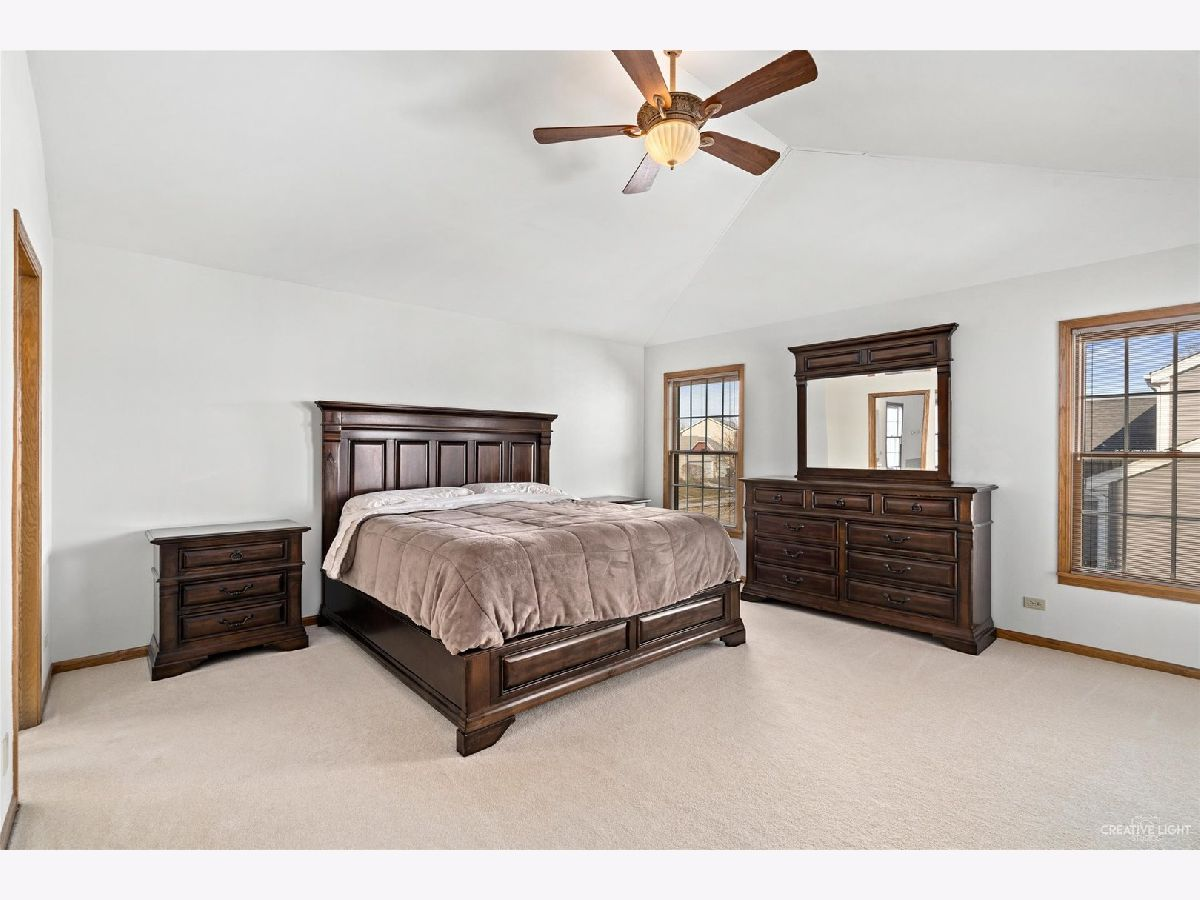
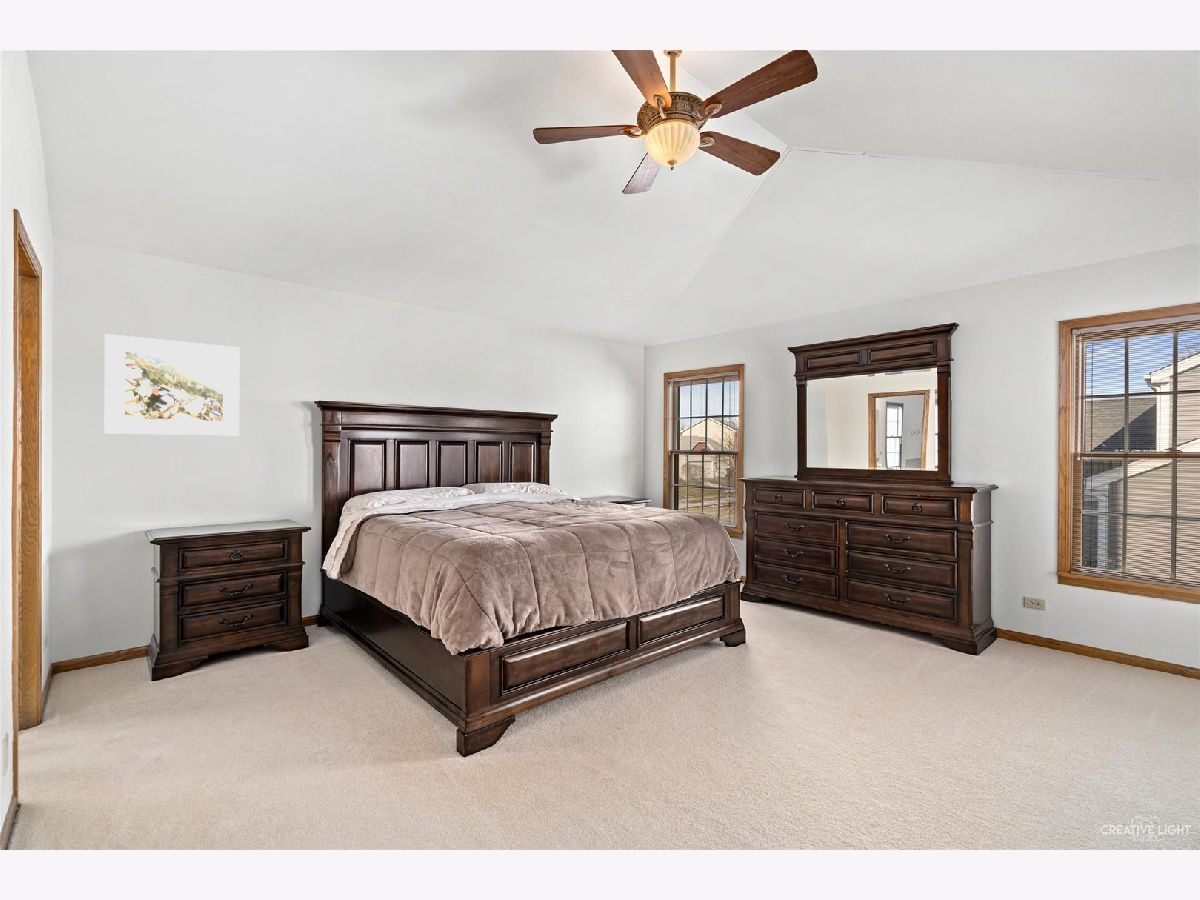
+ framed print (176, 387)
